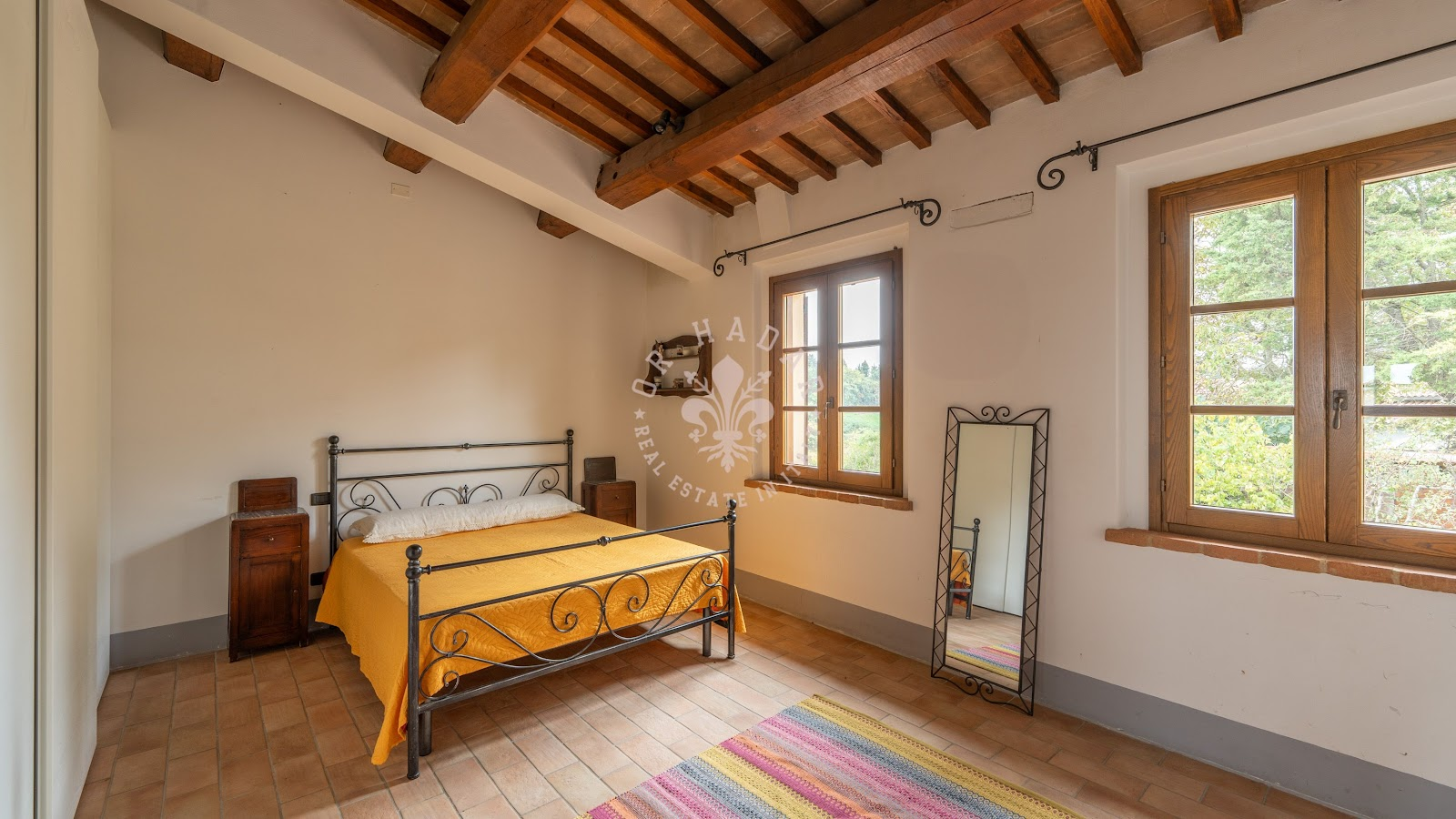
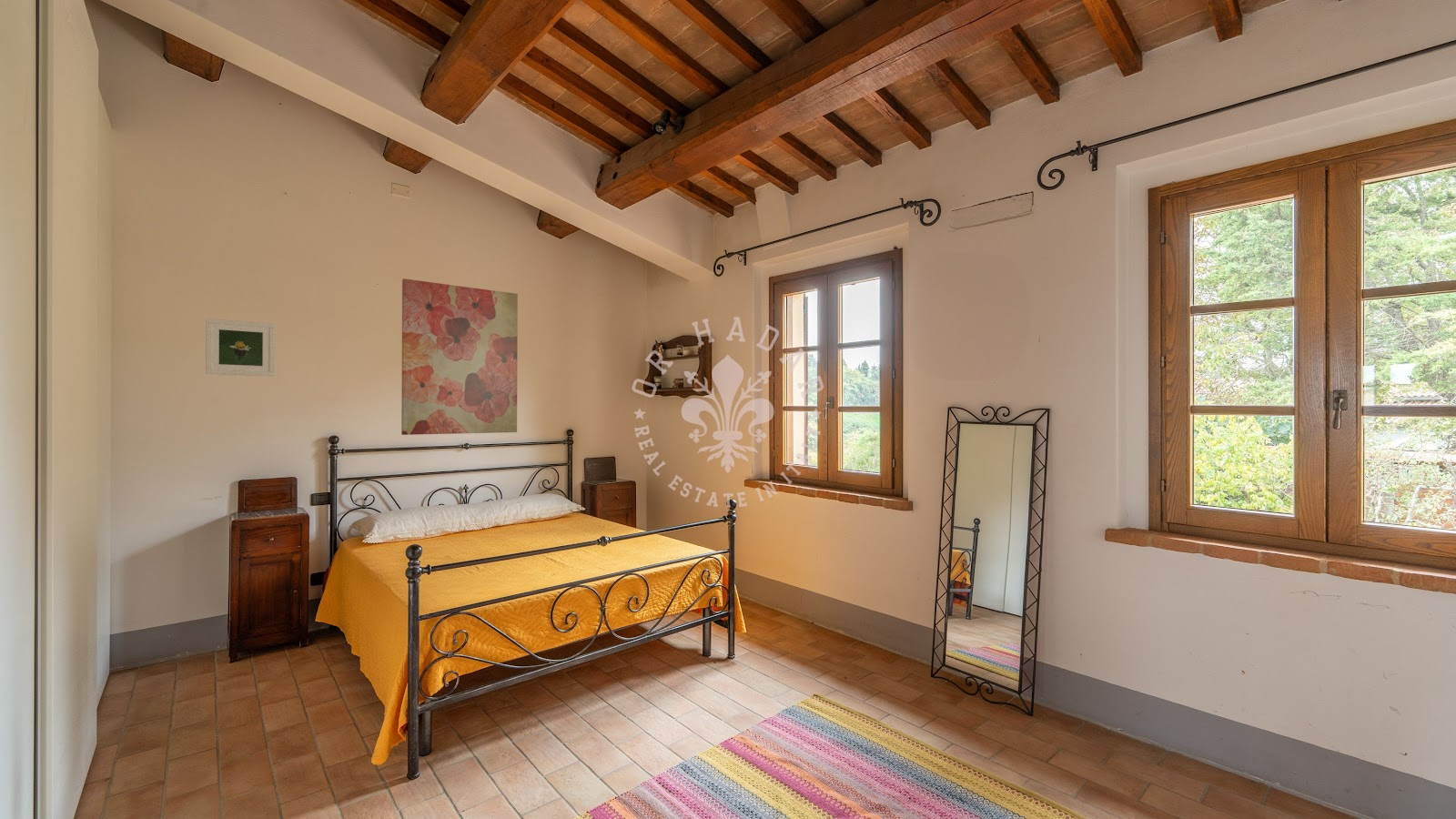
+ wall art (462, 359)
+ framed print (241, 348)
